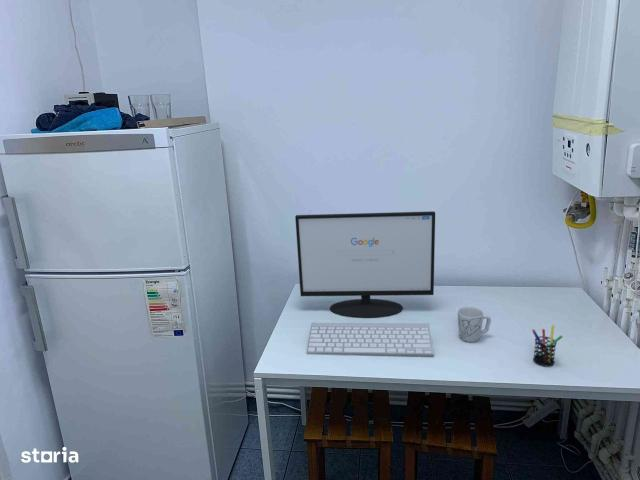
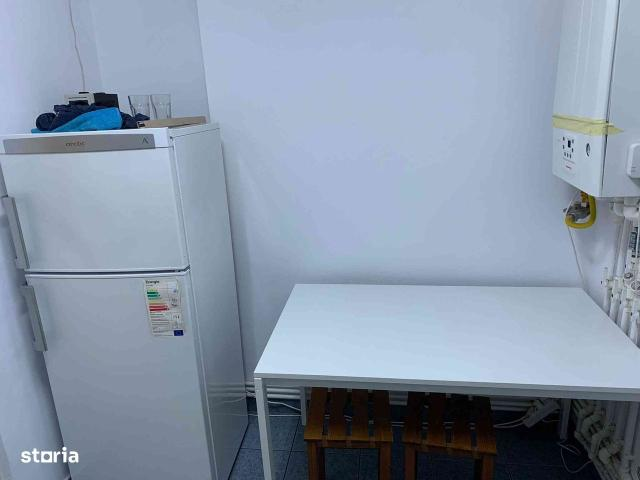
- computer monitor (365, 262)
- pen holder (547, 344)
- keyboard (369, 337)
- mug (474, 324)
